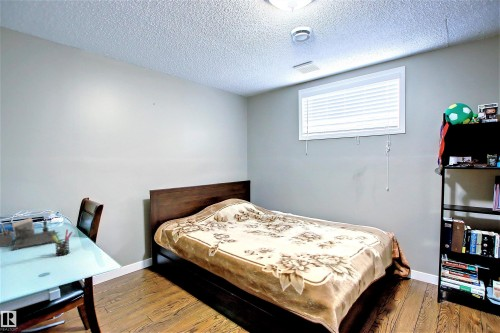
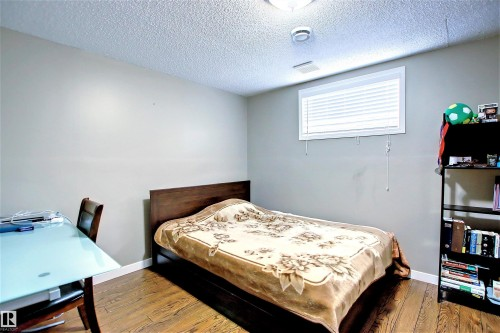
- pen holder (61, 242)
- desk organizer (29, 229)
